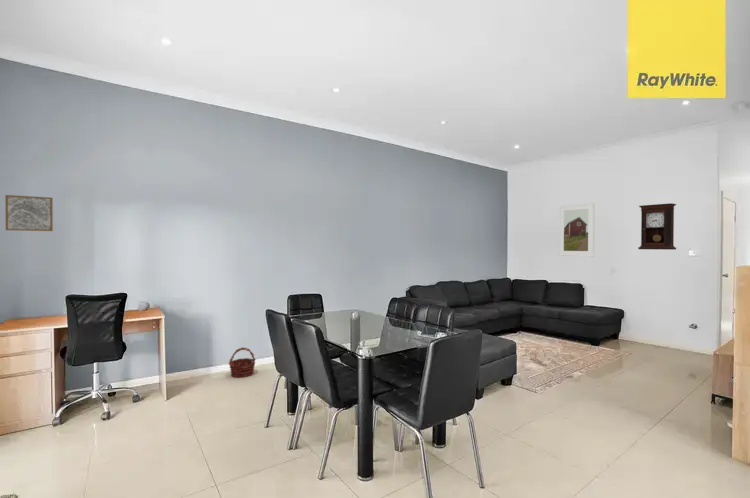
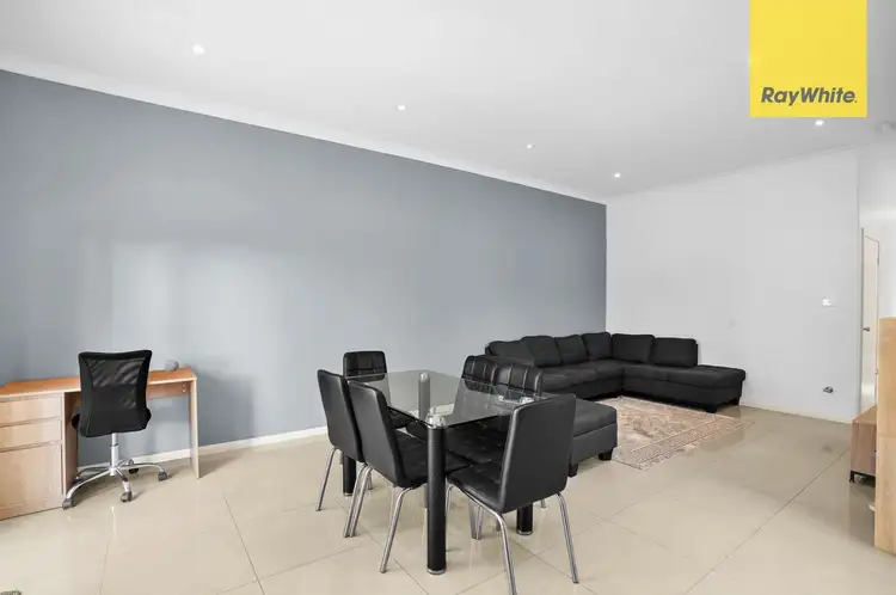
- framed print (575, 230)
- pendulum clock (656, 227)
- wall art (29, 213)
- basket (242, 360)
